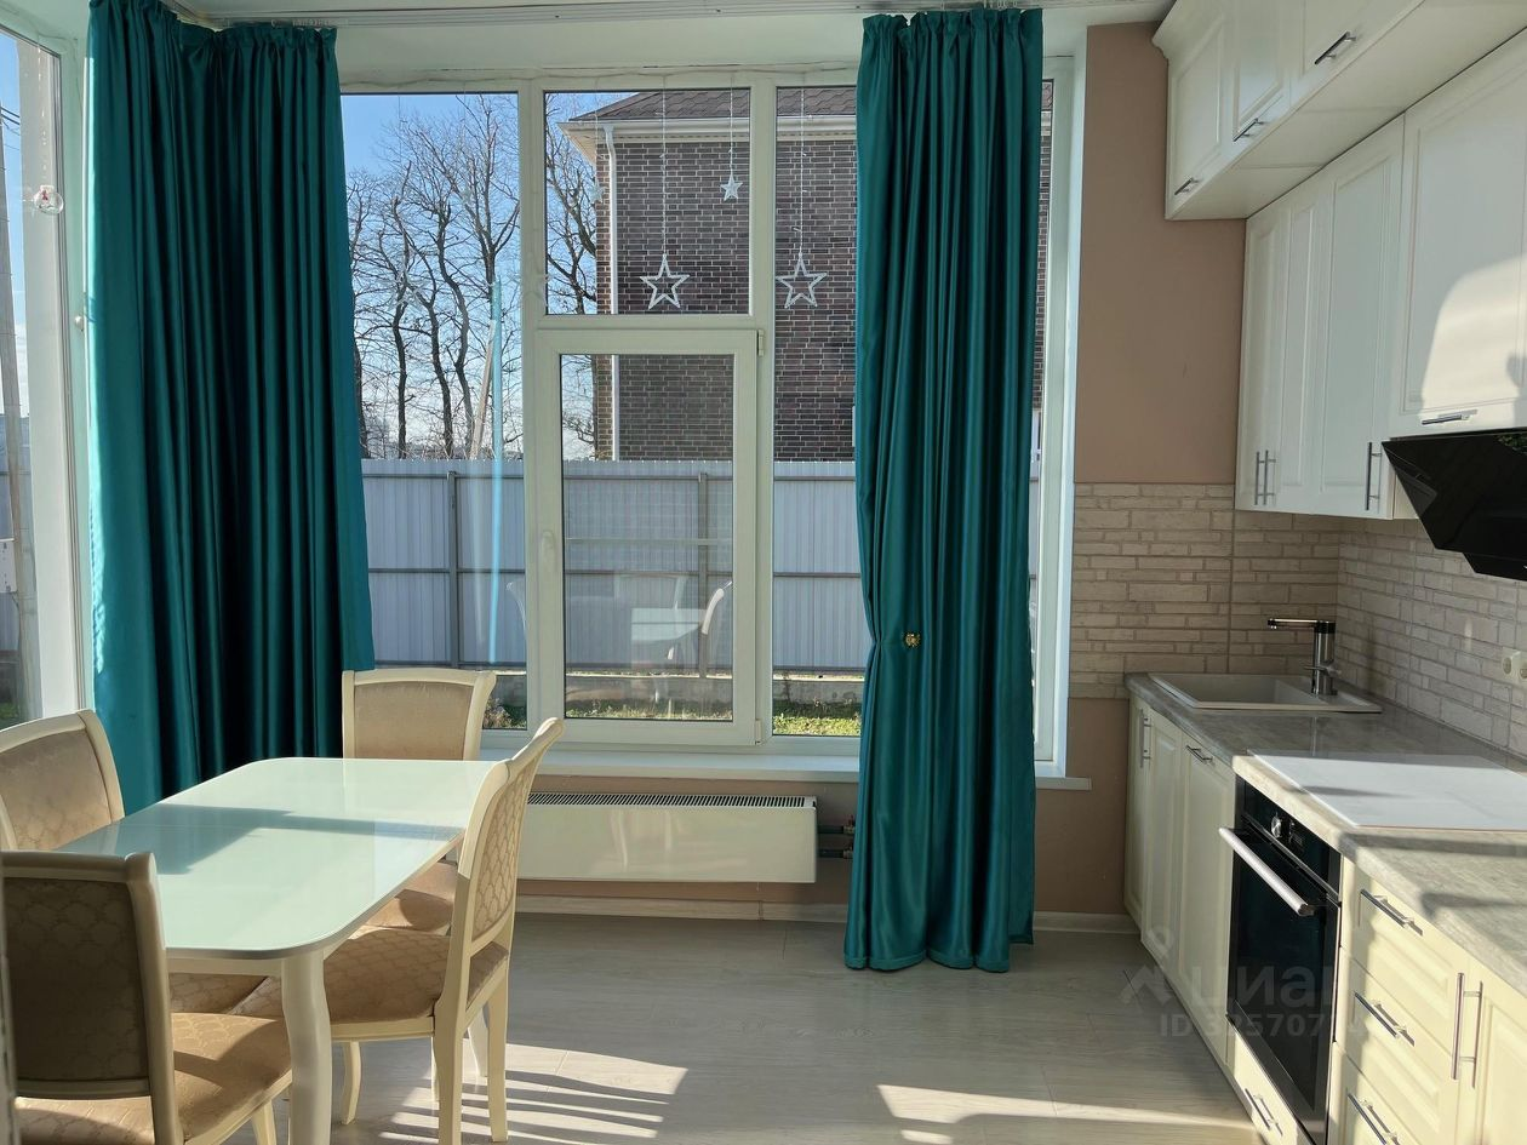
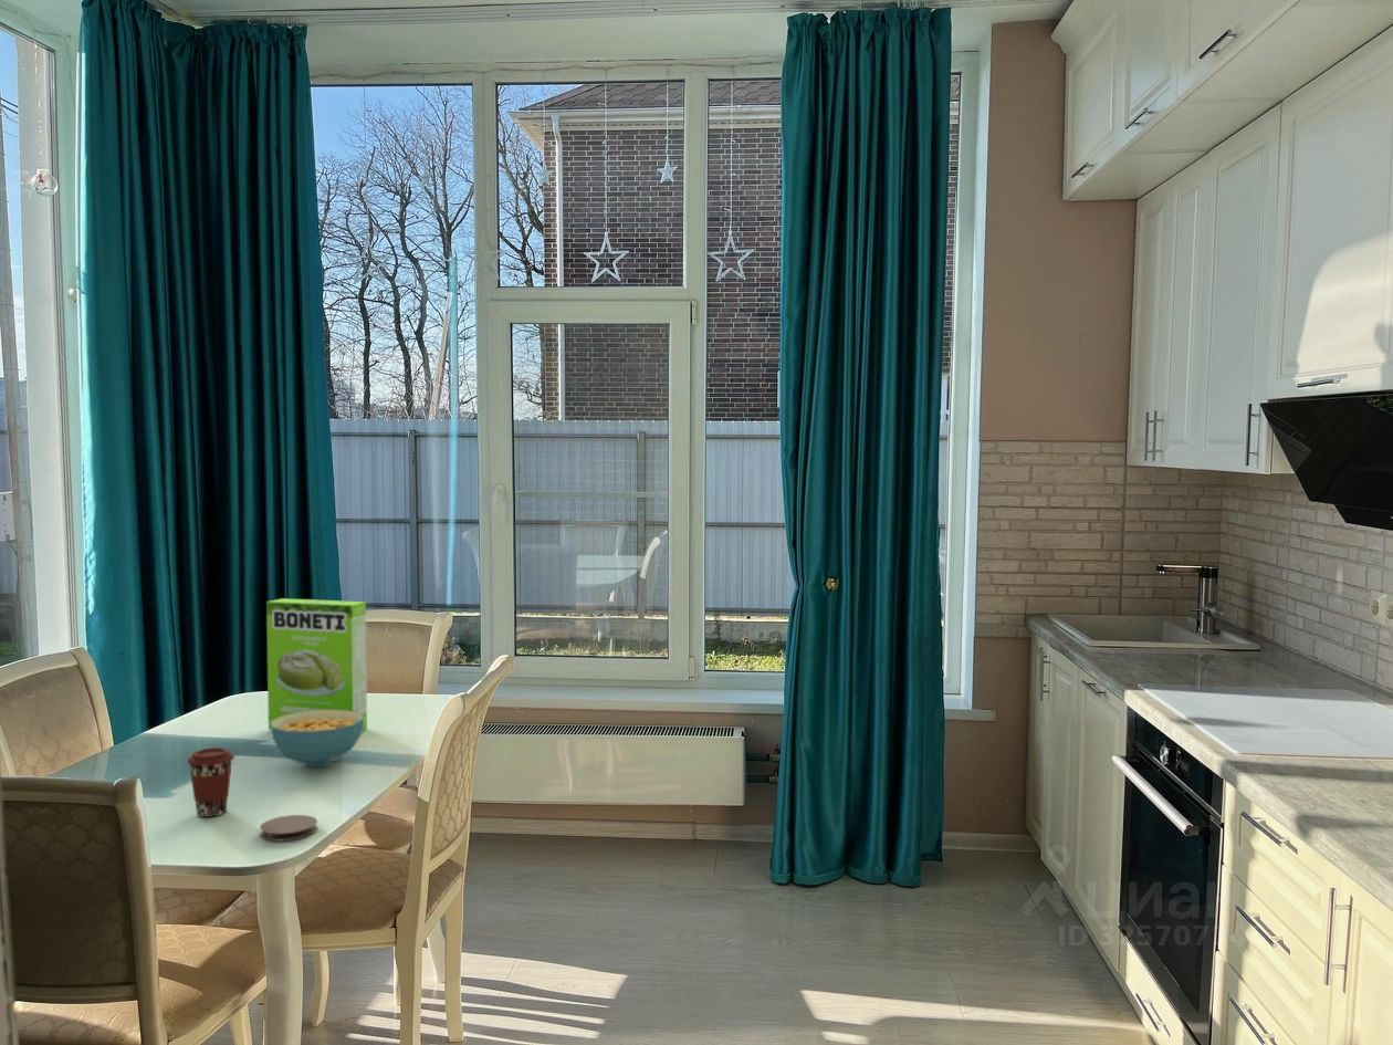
+ coffee cup (211, 782)
+ coaster (289, 827)
+ cereal bowl (317, 741)
+ cake mix box (316, 666)
